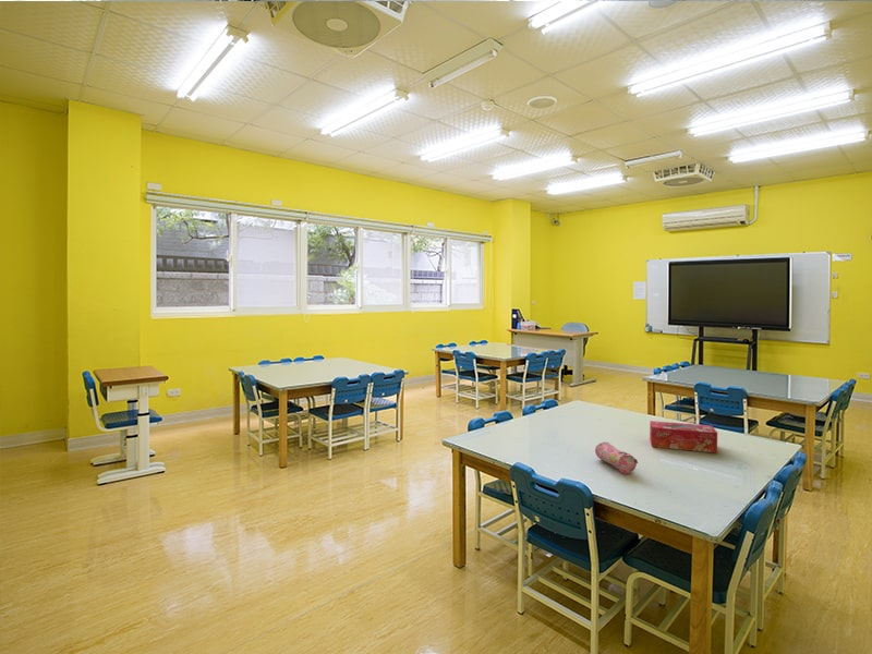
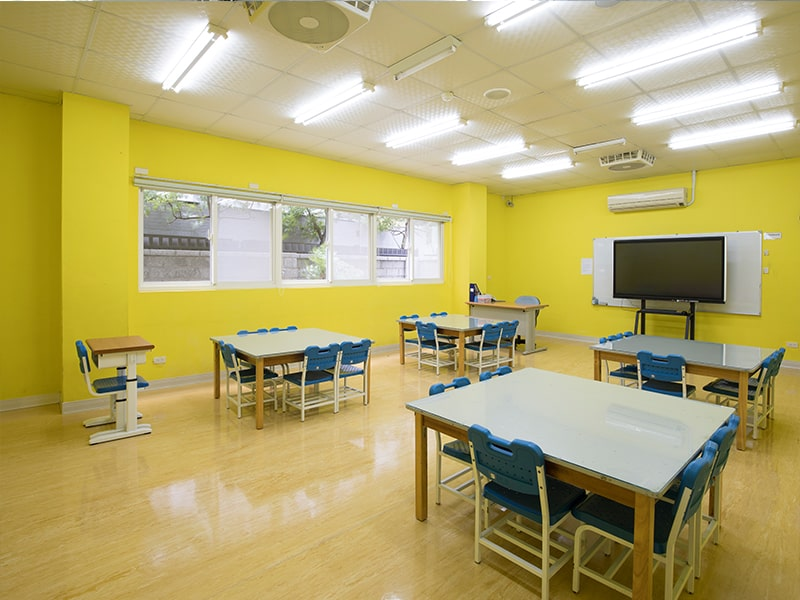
- pencil case (615, 457)
- tissue box (681, 436)
